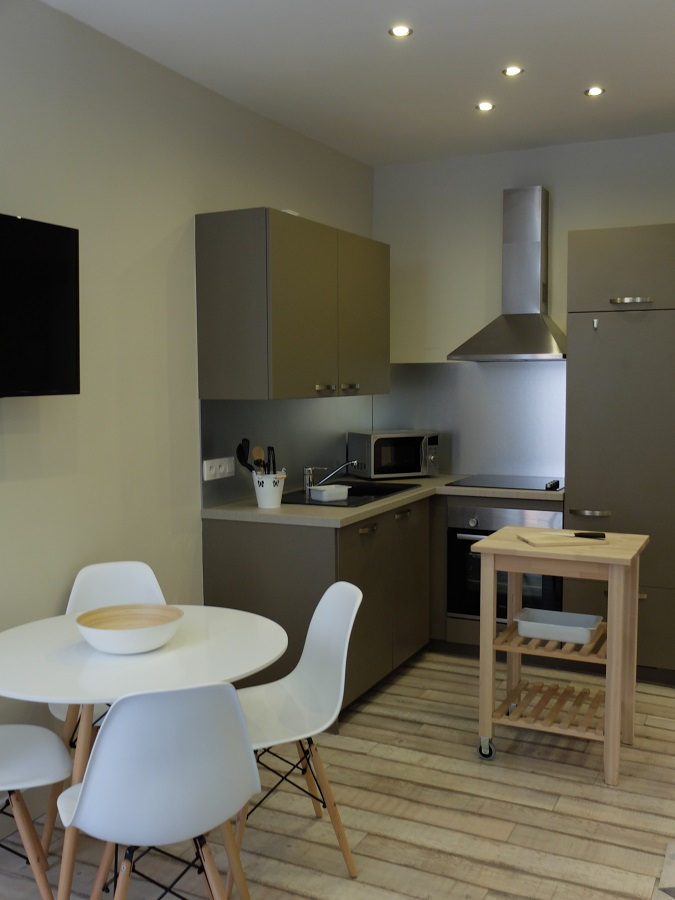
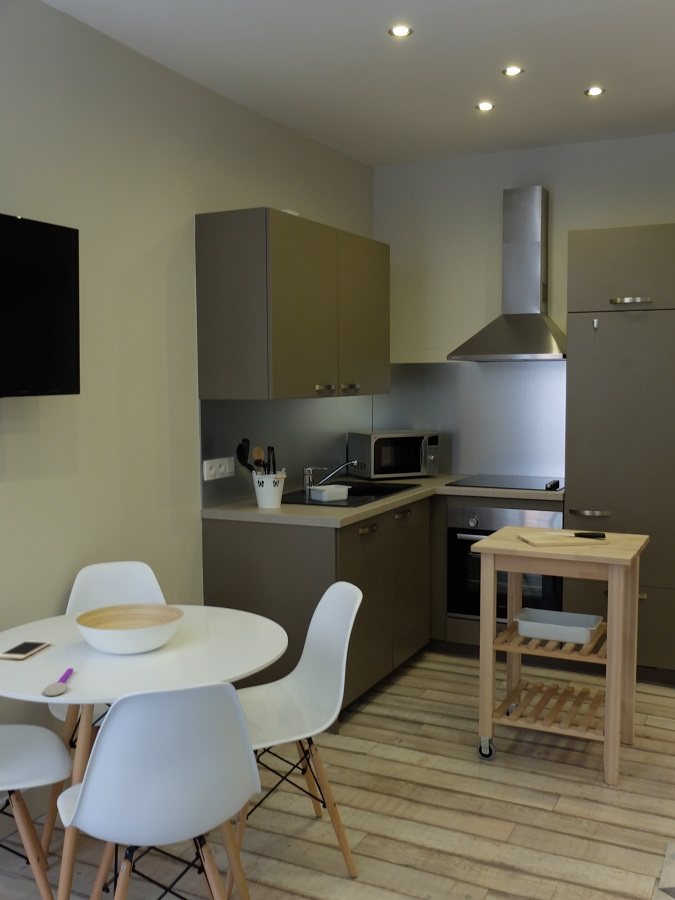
+ spoon (61, 680)
+ cell phone (24, 649)
